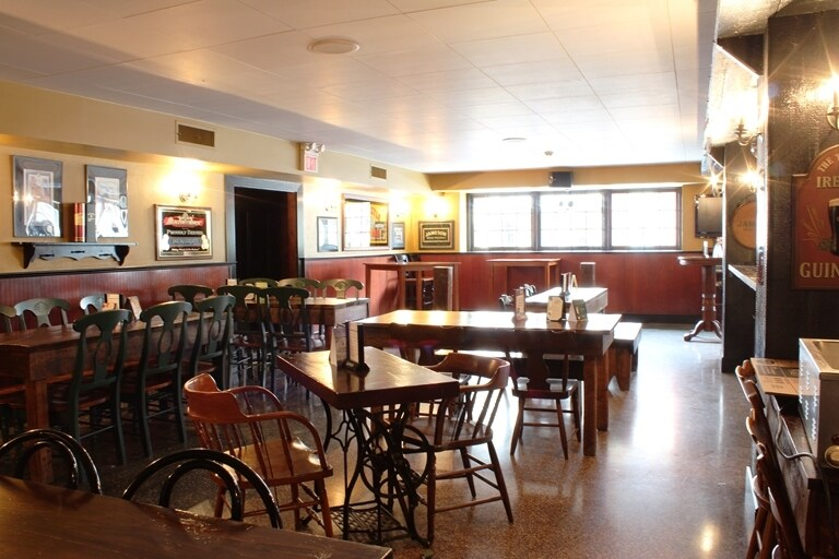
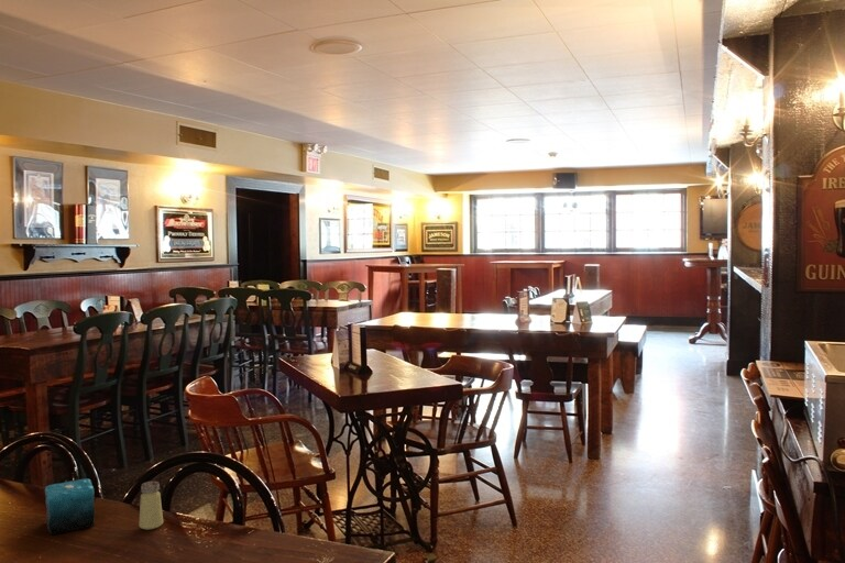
+ candle (69, 497)
+ saltshaker (150, 504)
